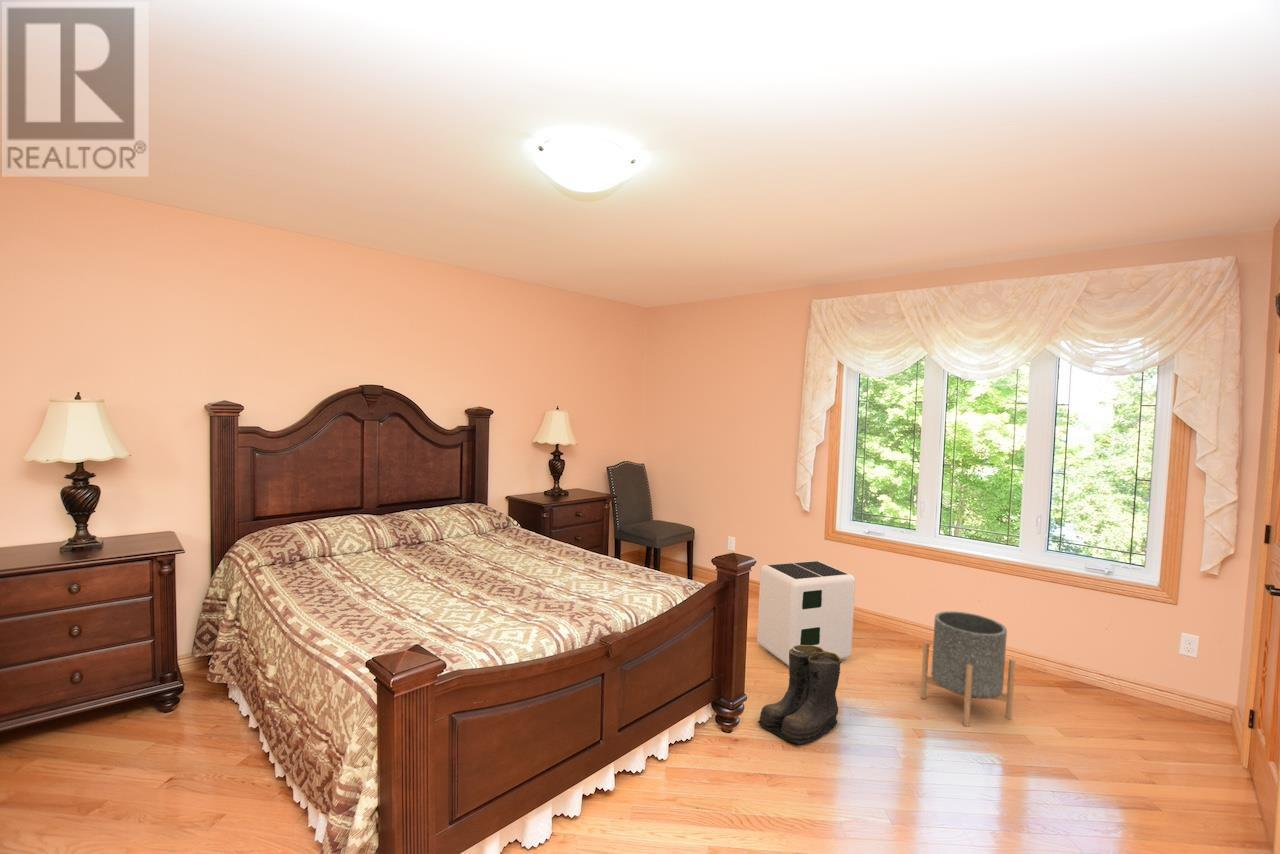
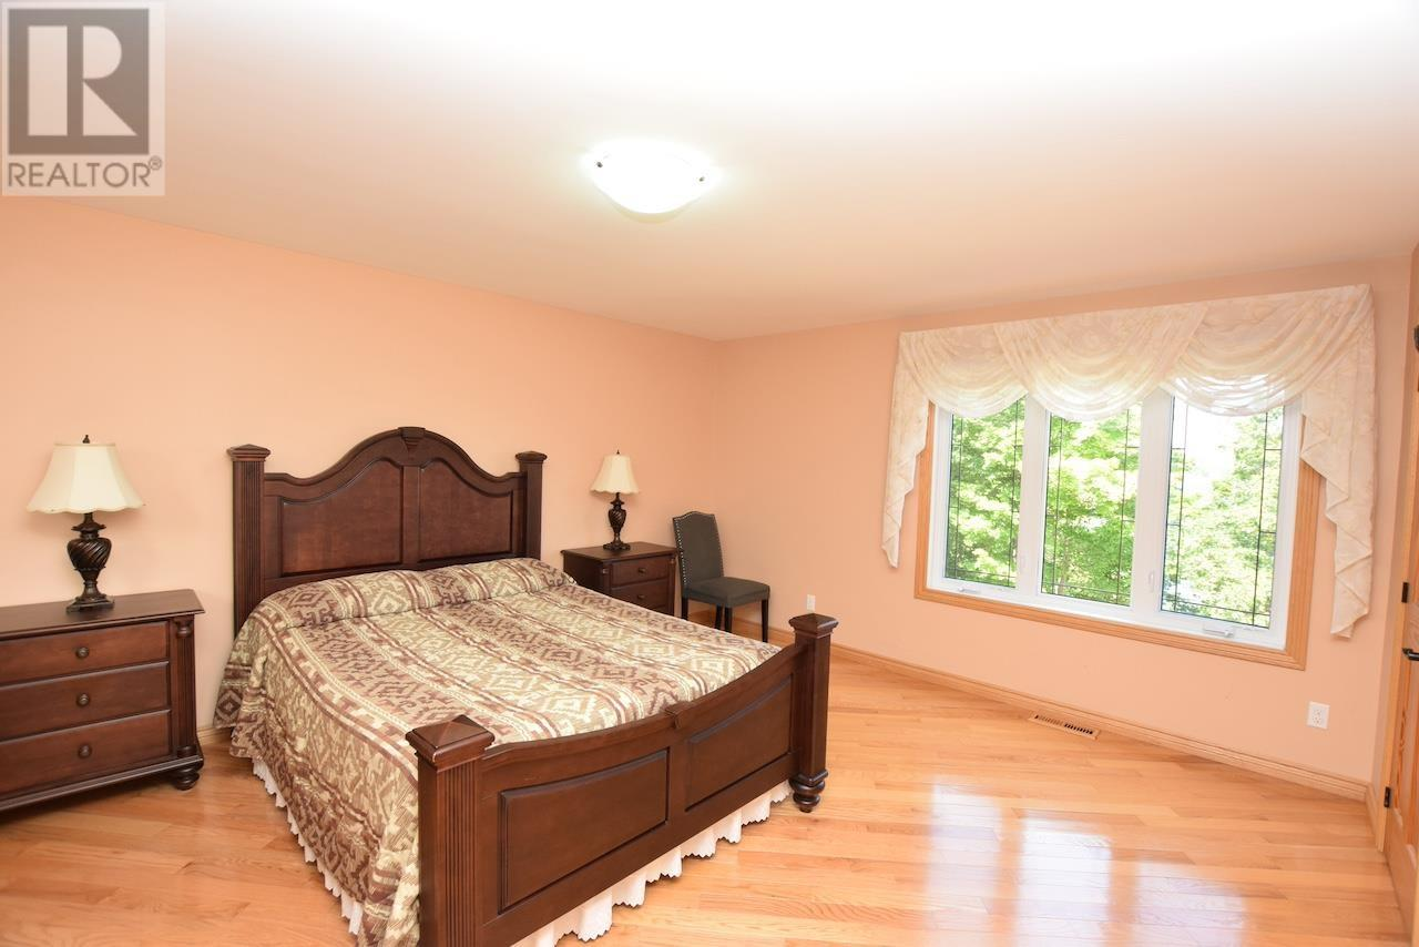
- boots (801, 690)
- planter (967, 665)
- air purifier (804, 611)
